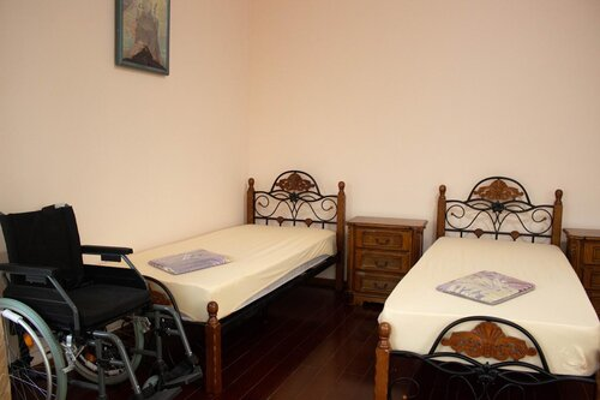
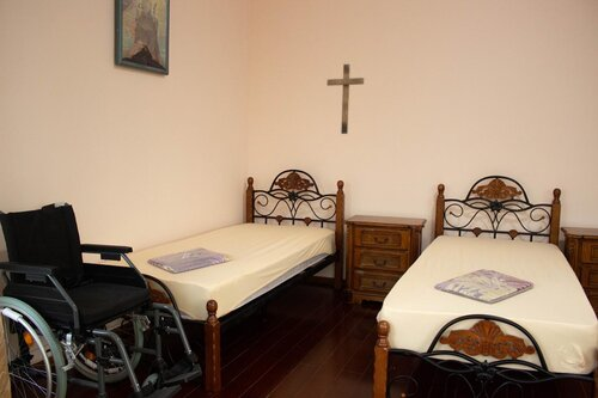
+ crucifix (344, 98)
